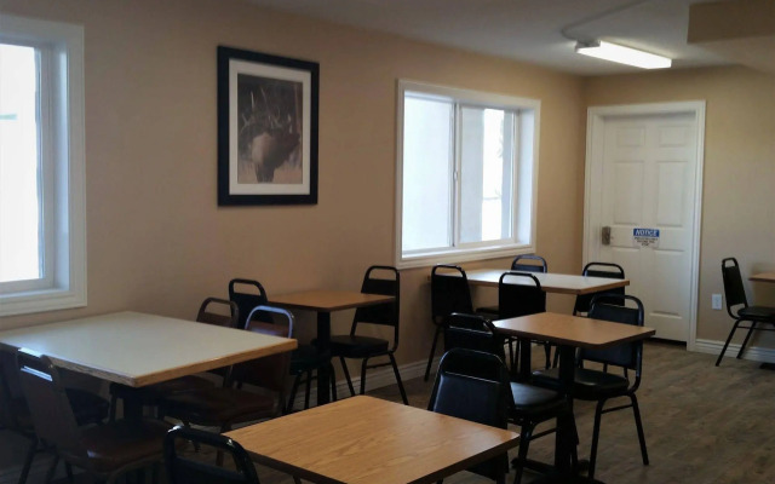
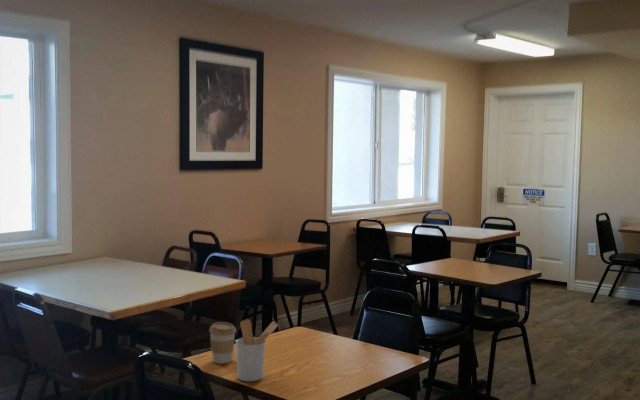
+ utensil holder (257, 349)
+ coffee cup (222, 342)
